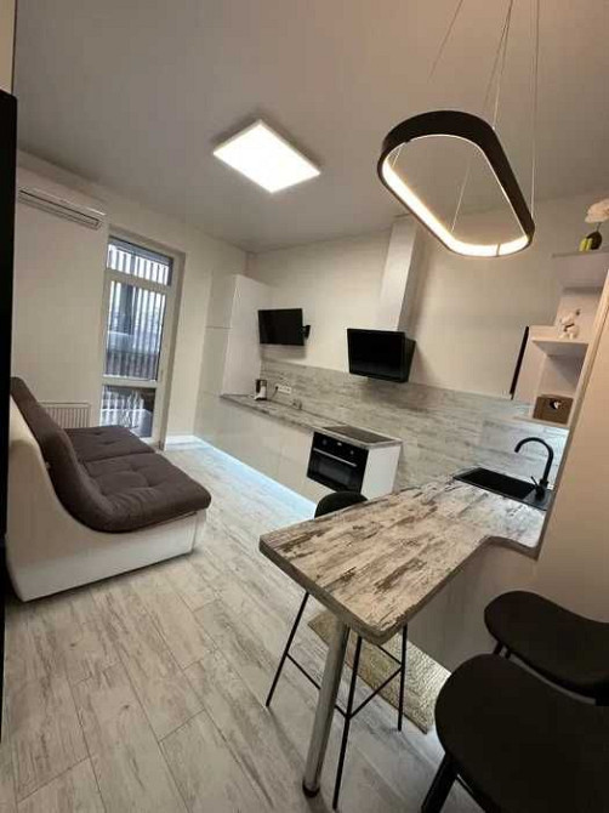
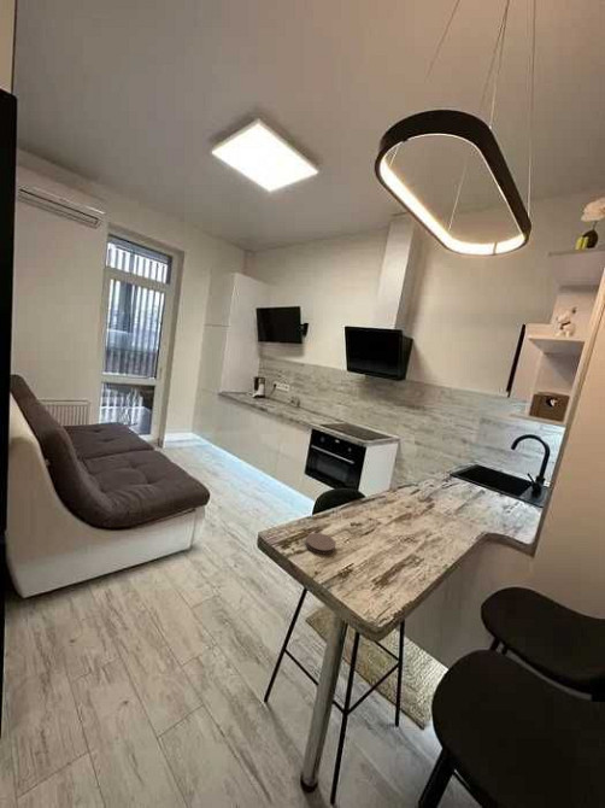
+ coaster (319, 543)
